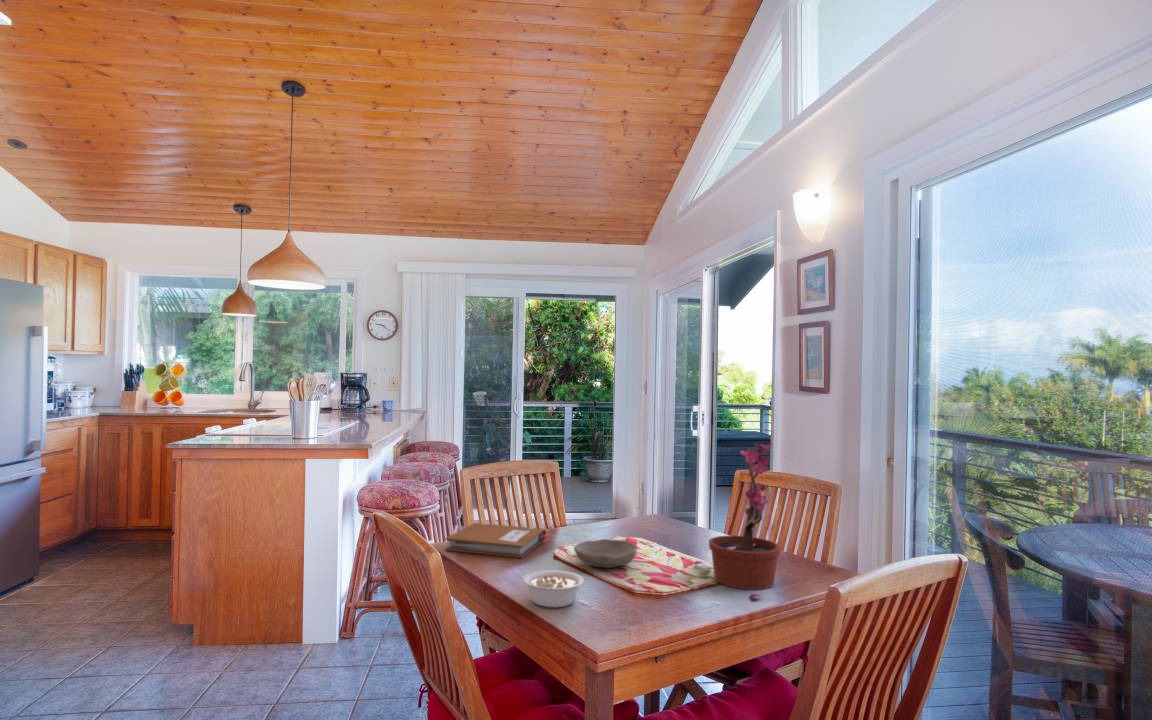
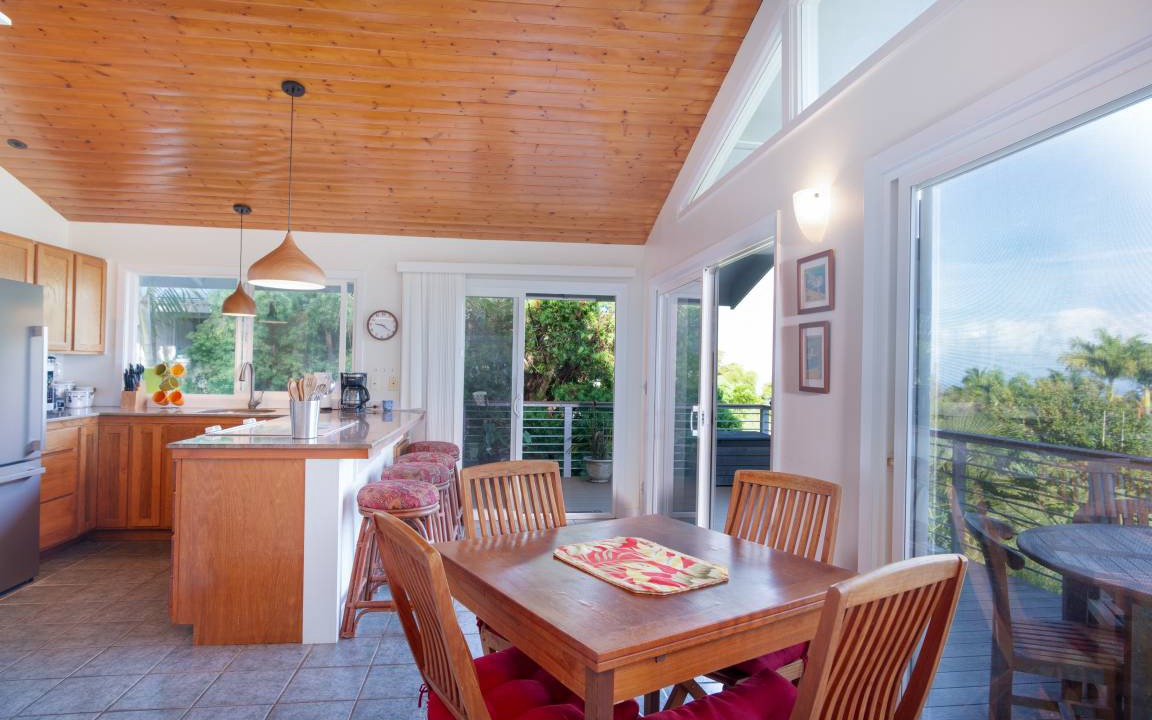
- potted plant (745, 509)
- bowl (605, 553)
- legume (555, 587)
- notebook (499, 538)
